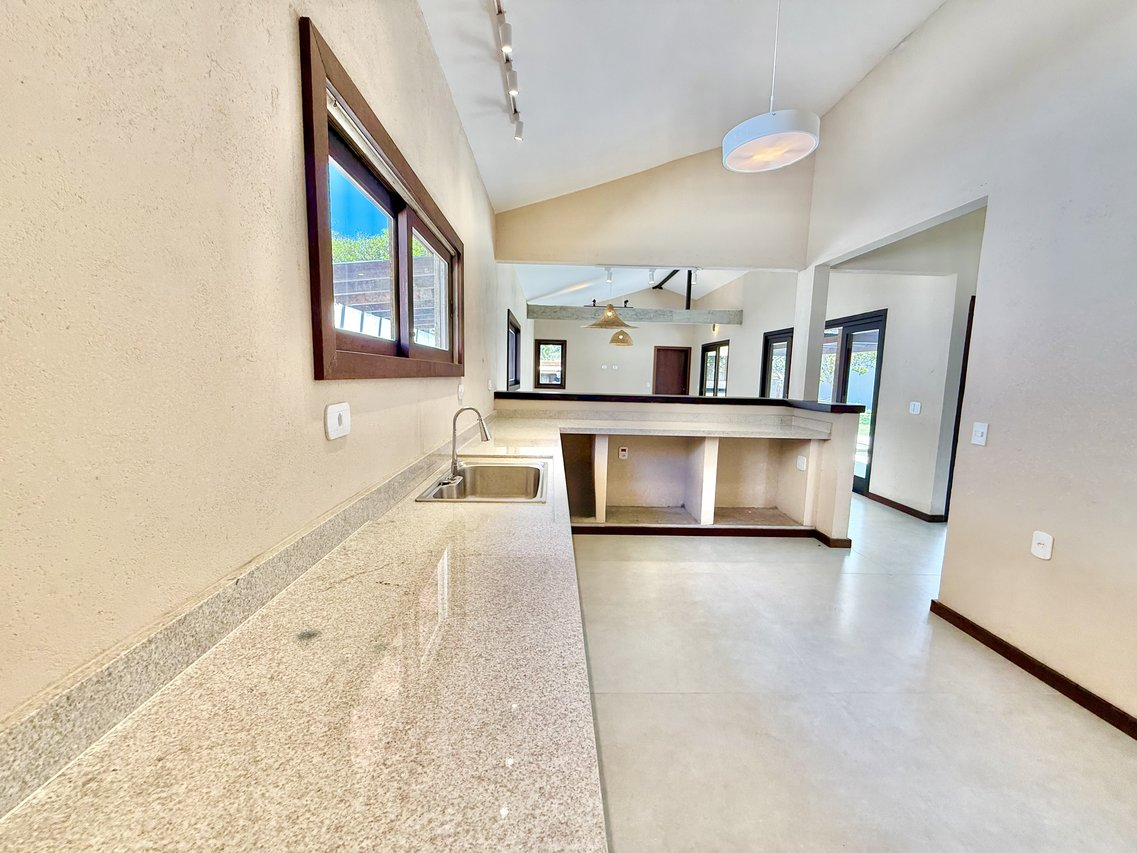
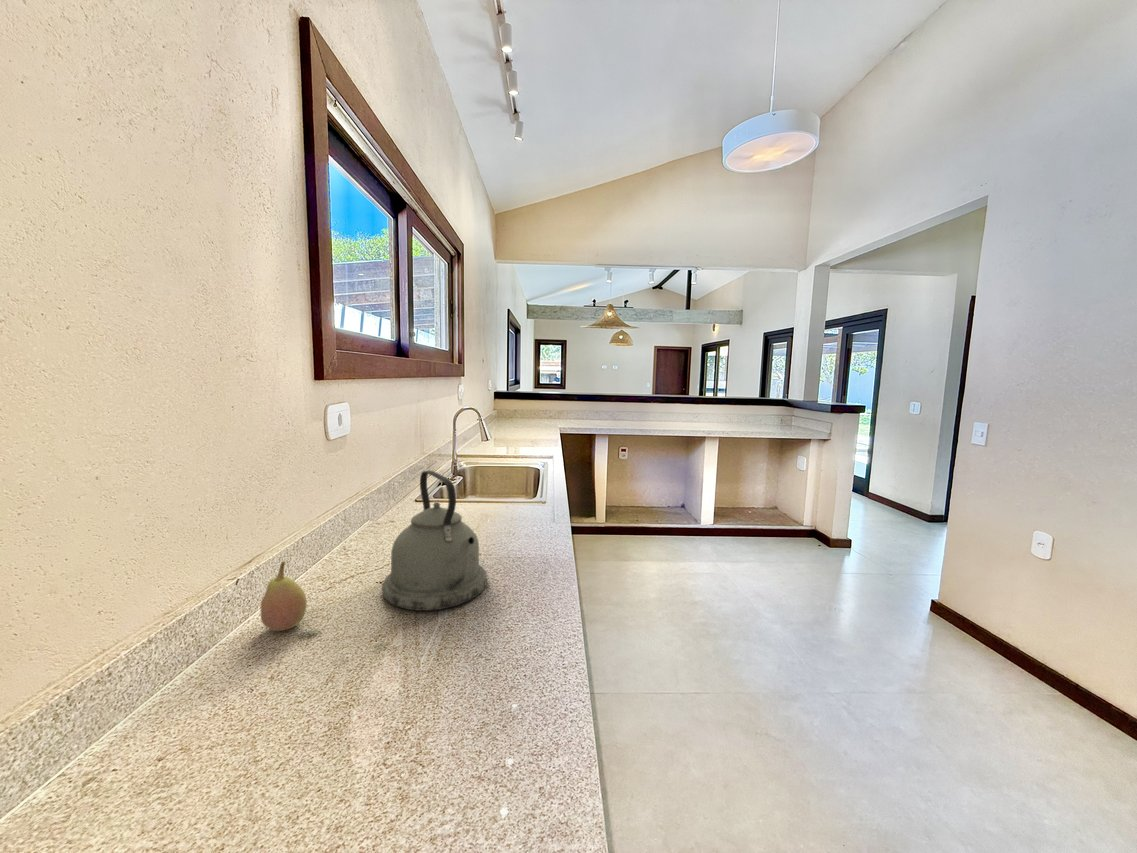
+ kettle (441, 532)
+ fruit (283, 595)
